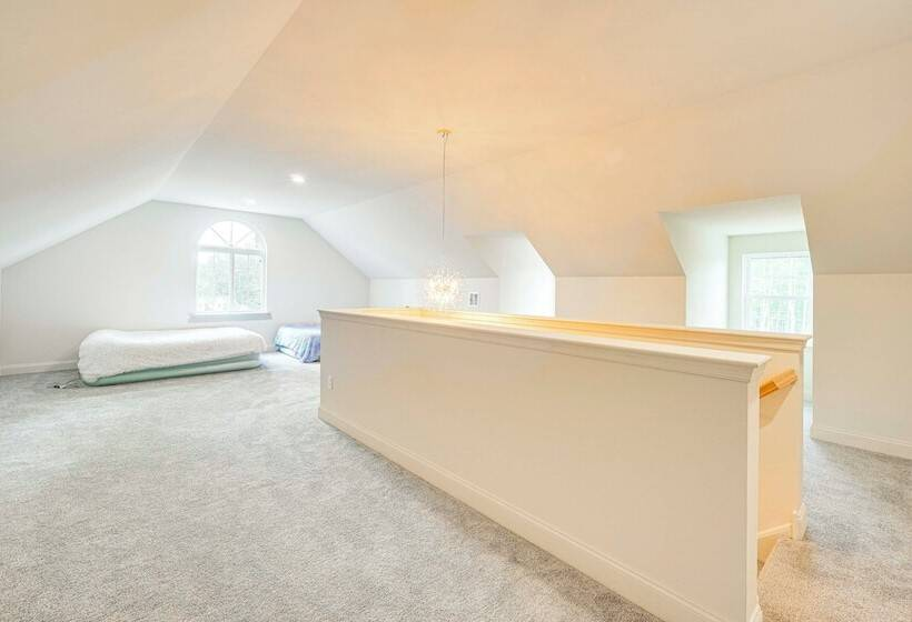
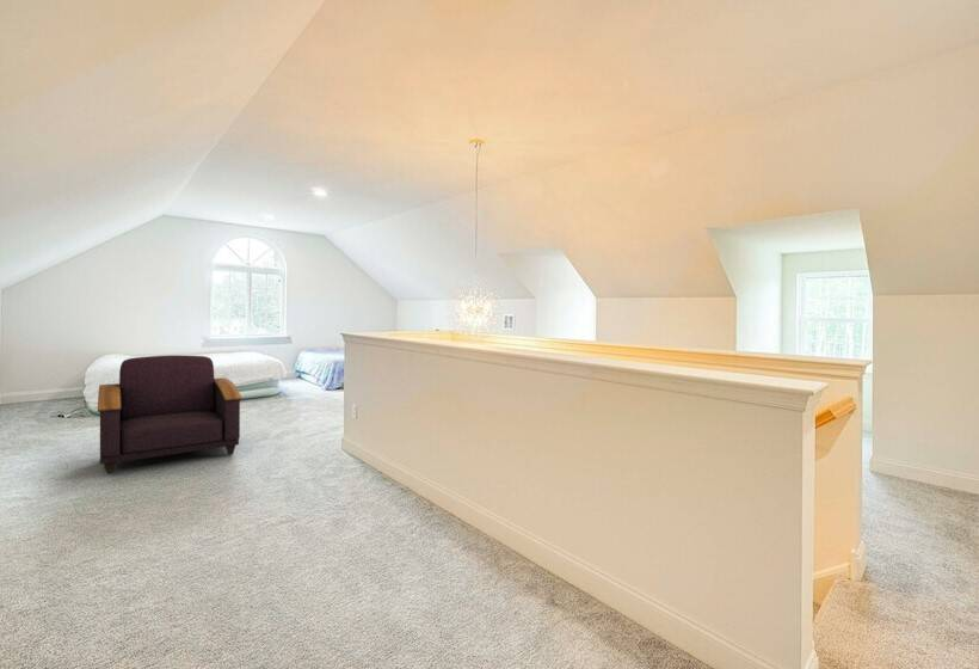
+ armchair (171, 406)
